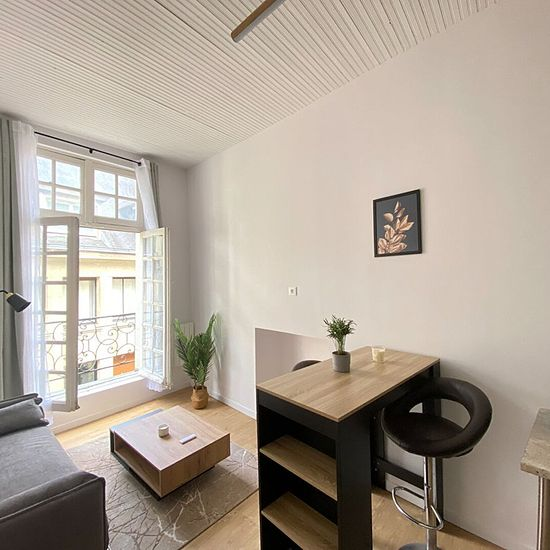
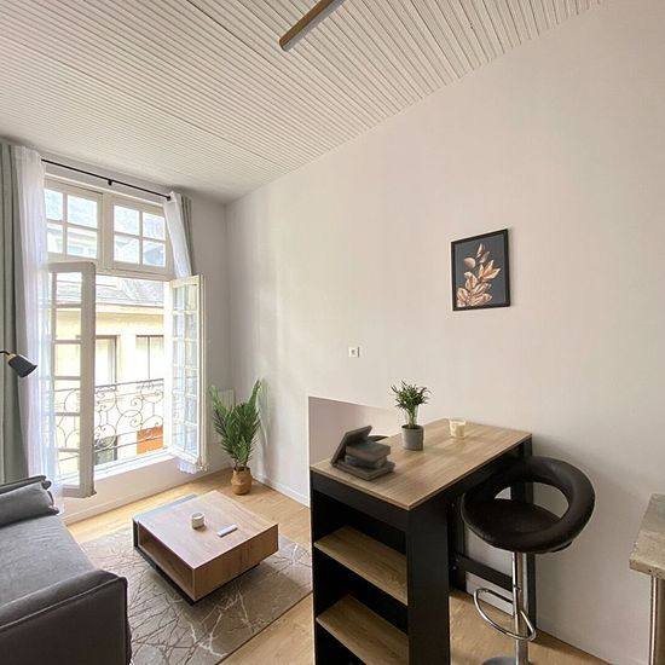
+ book (362, 449)
